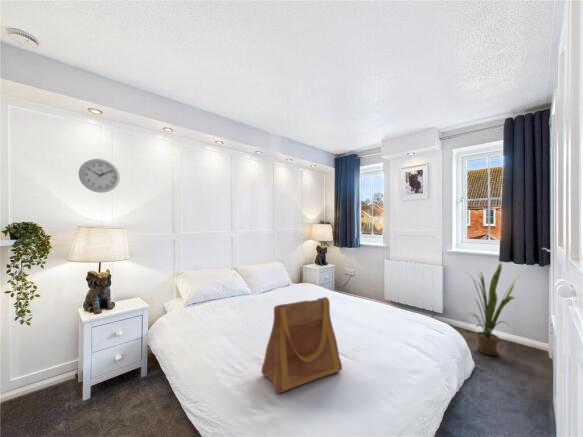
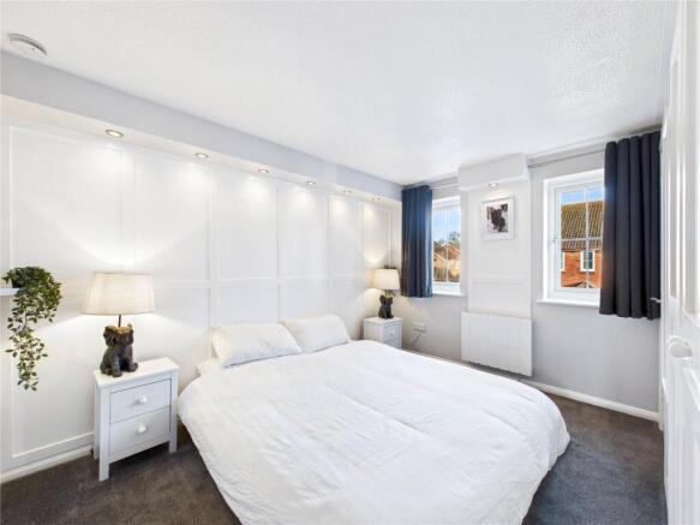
- tote bag (302, 337)
- house plant (487, 306)
- wall clock (100, 175)
